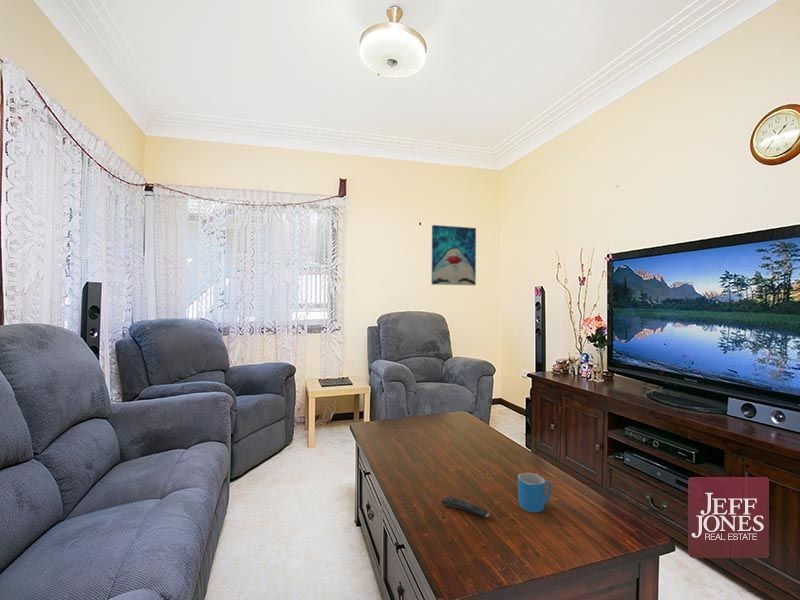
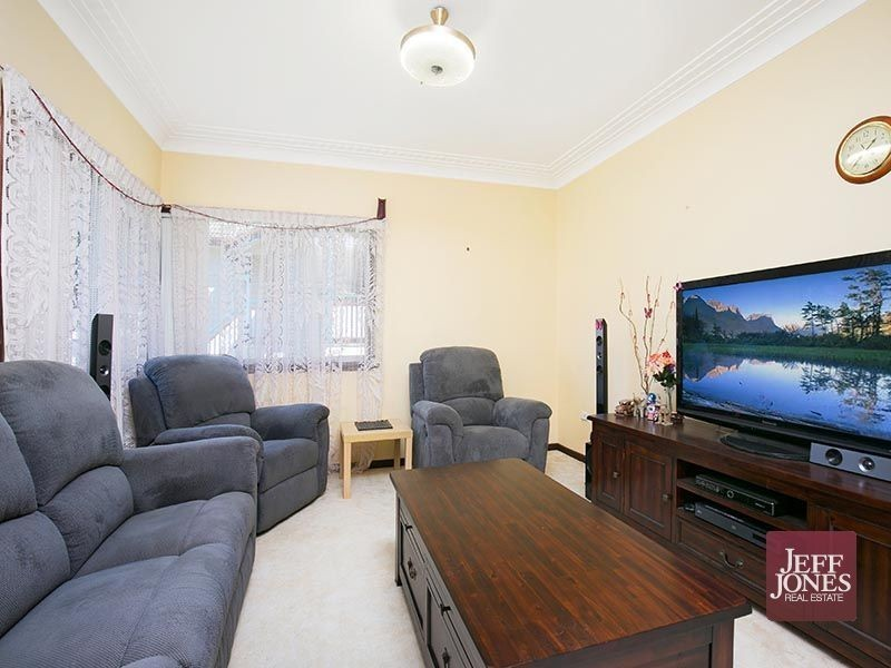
- remote control (465, 506)
- mug (535, 491)
- wall art (454, 255)
